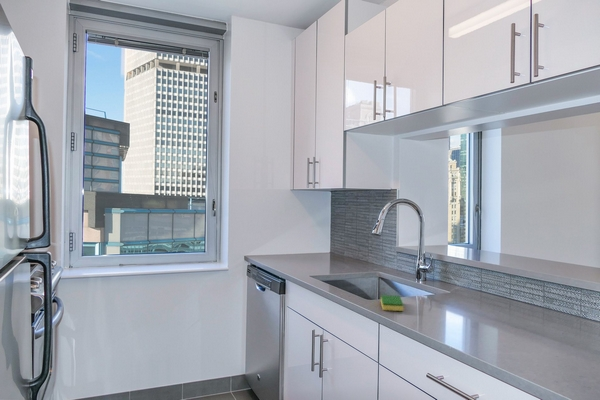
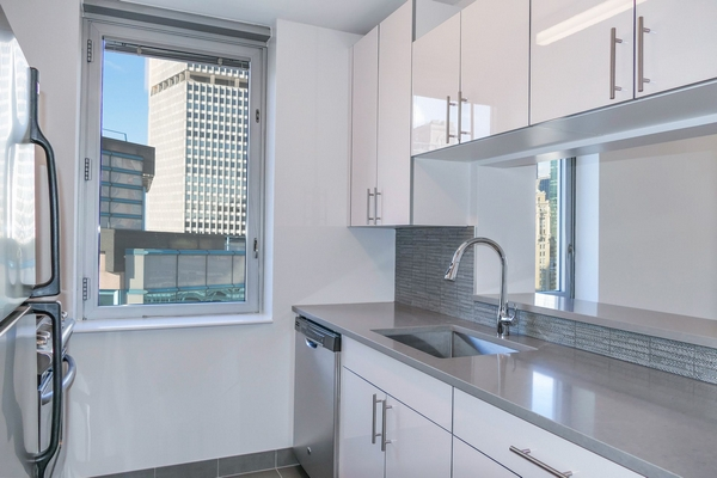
- dish sponge (391, 302)
